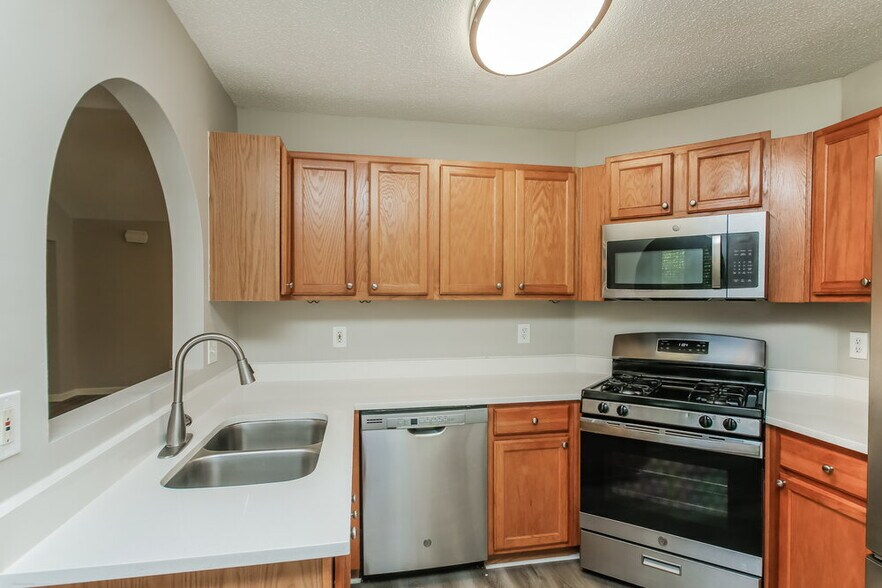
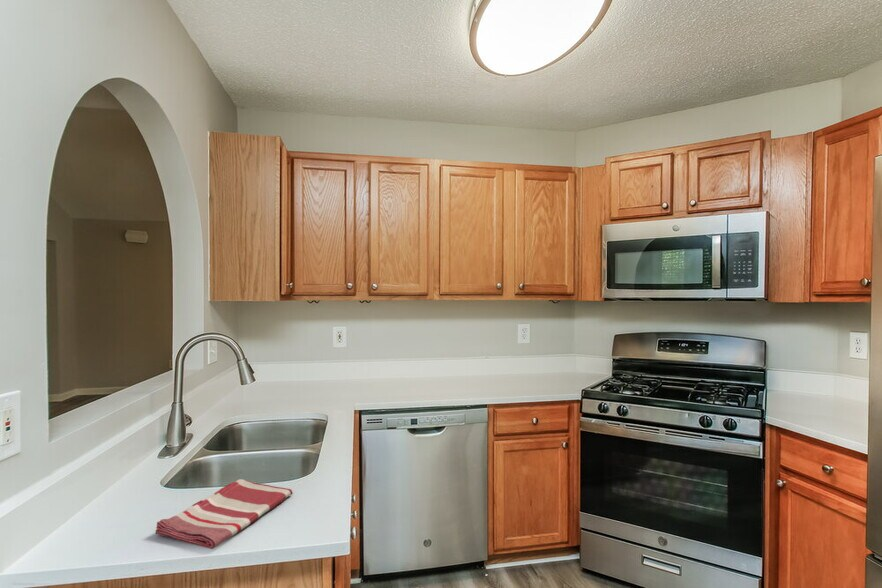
+ dish towel (229, 508)
